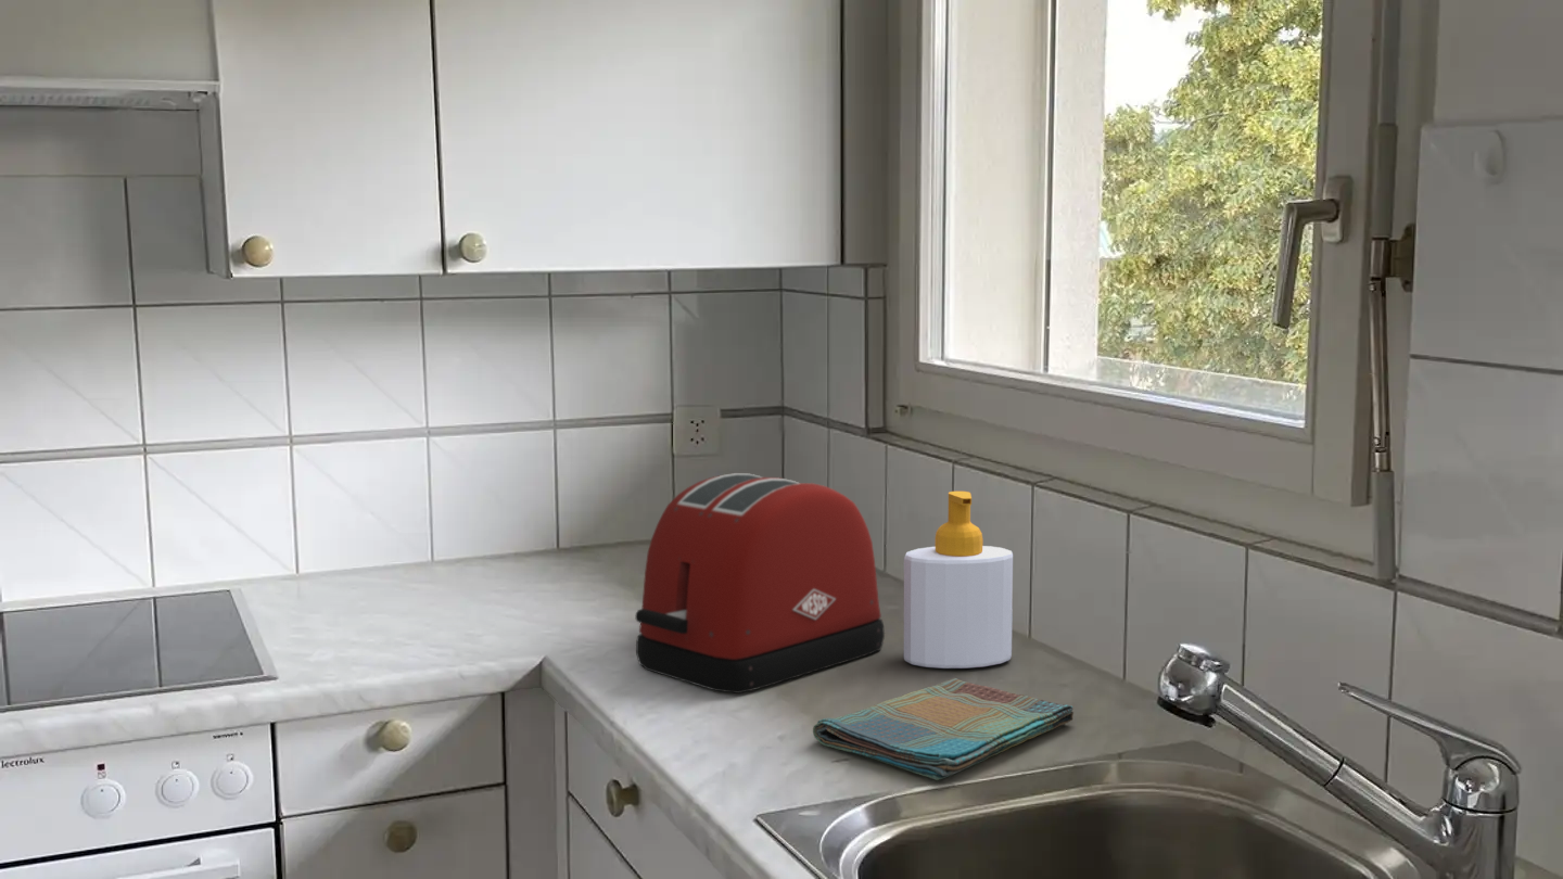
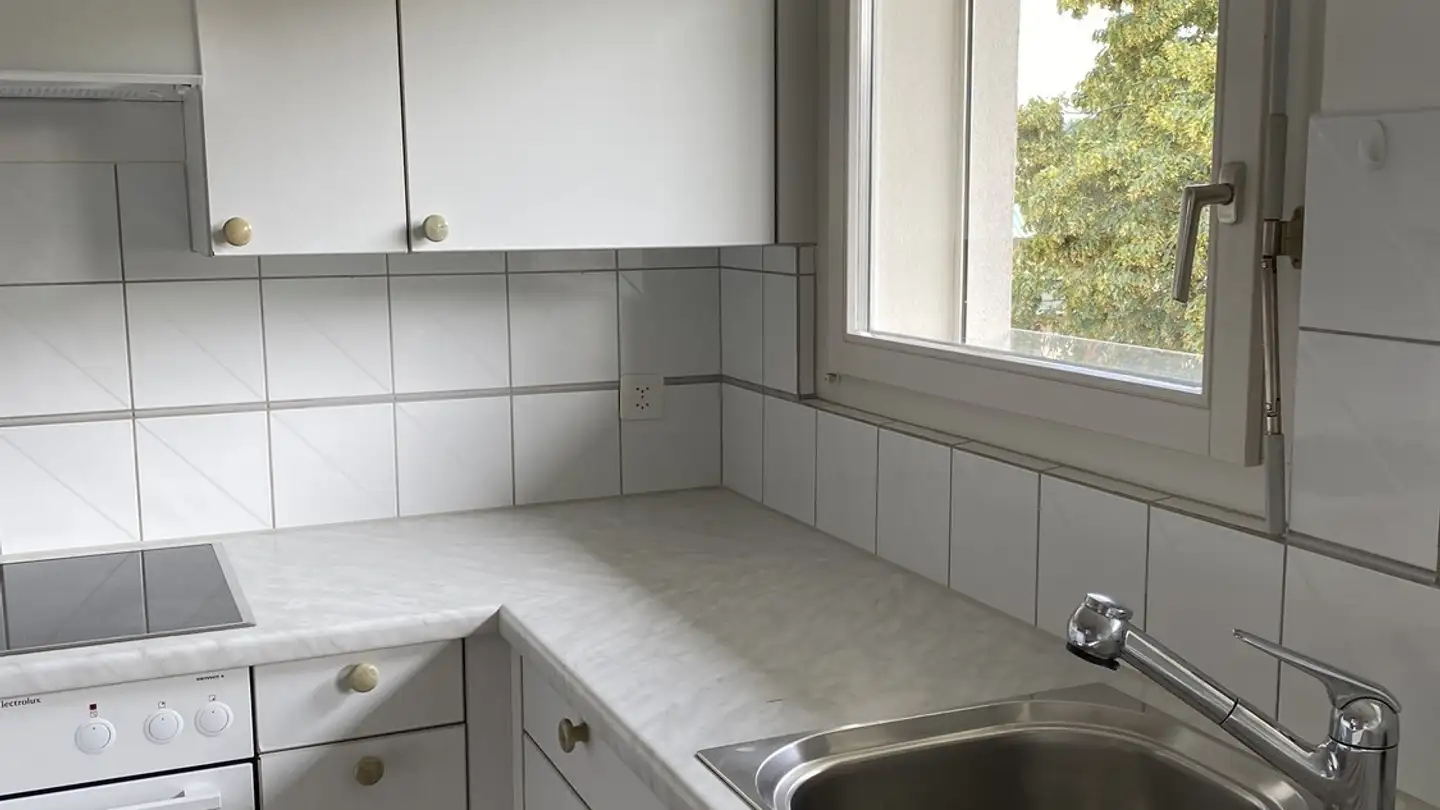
- soap bottle (958, 576)
- toaster (761, 568)
- dish towel (944, 721)
